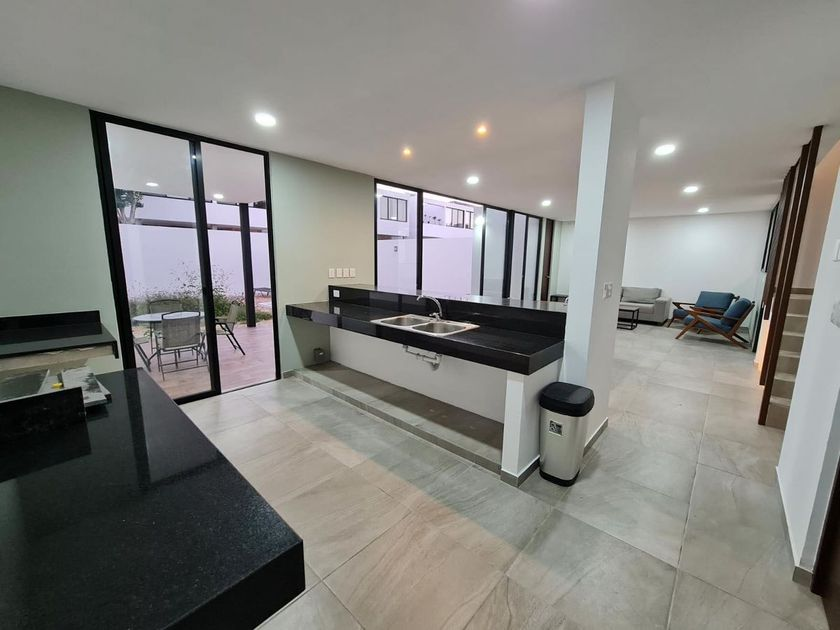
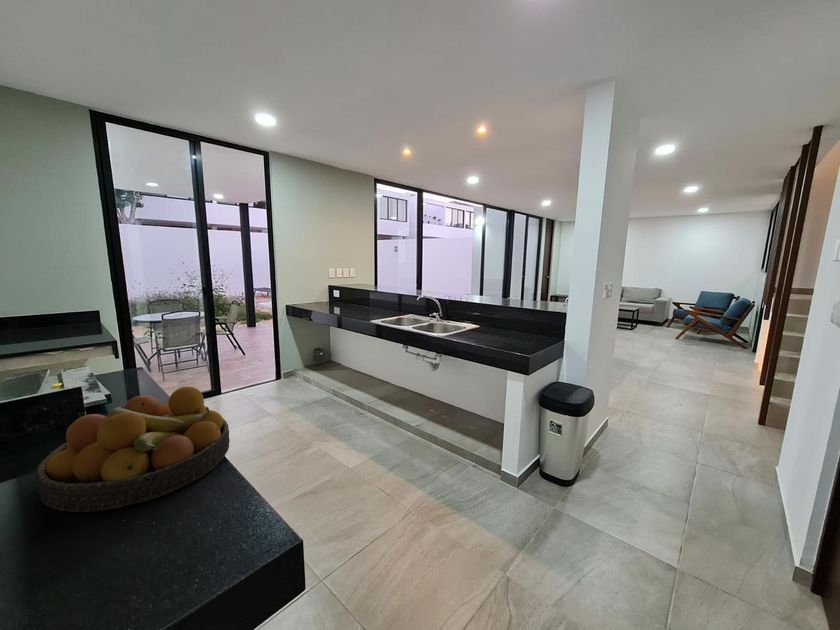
+ fruit bowl (144, 431)
